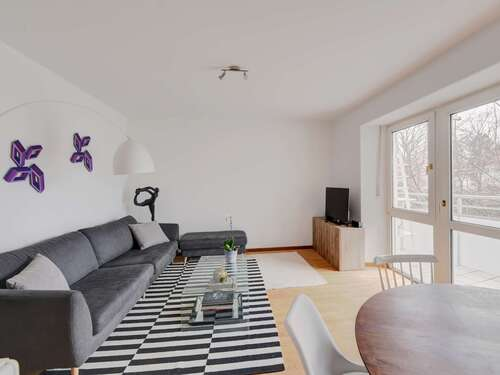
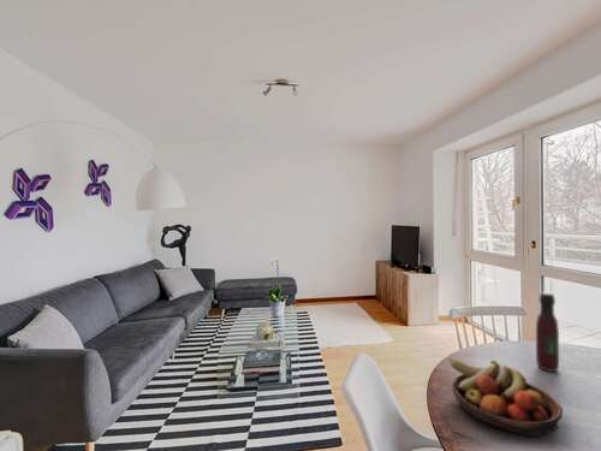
+ wine bottle (547, 331)
+ fruit bowl (501, 390)
